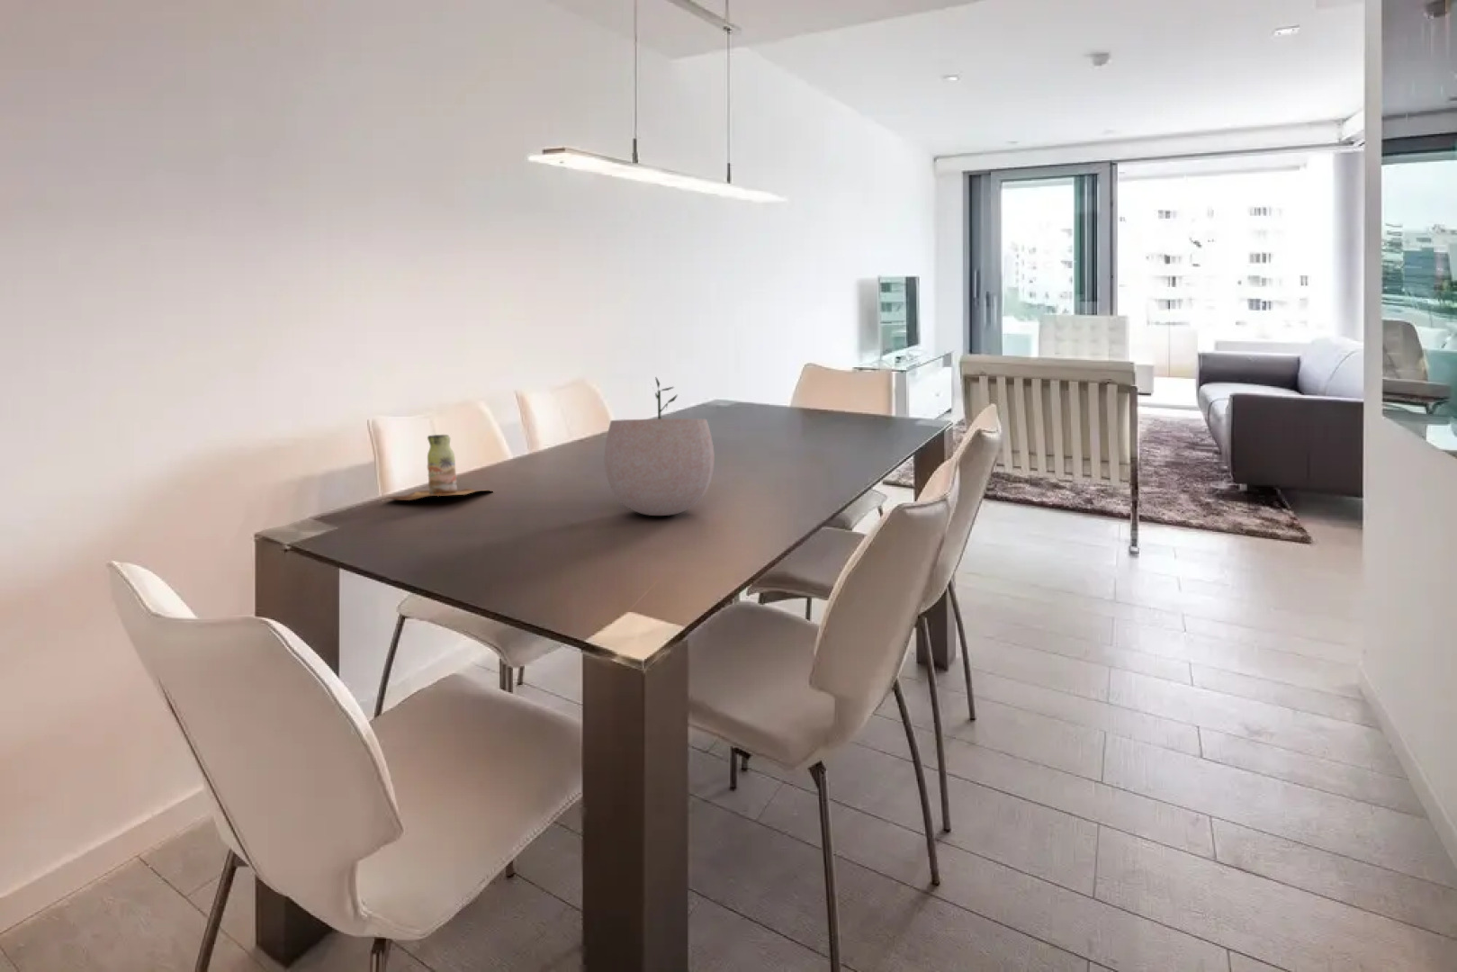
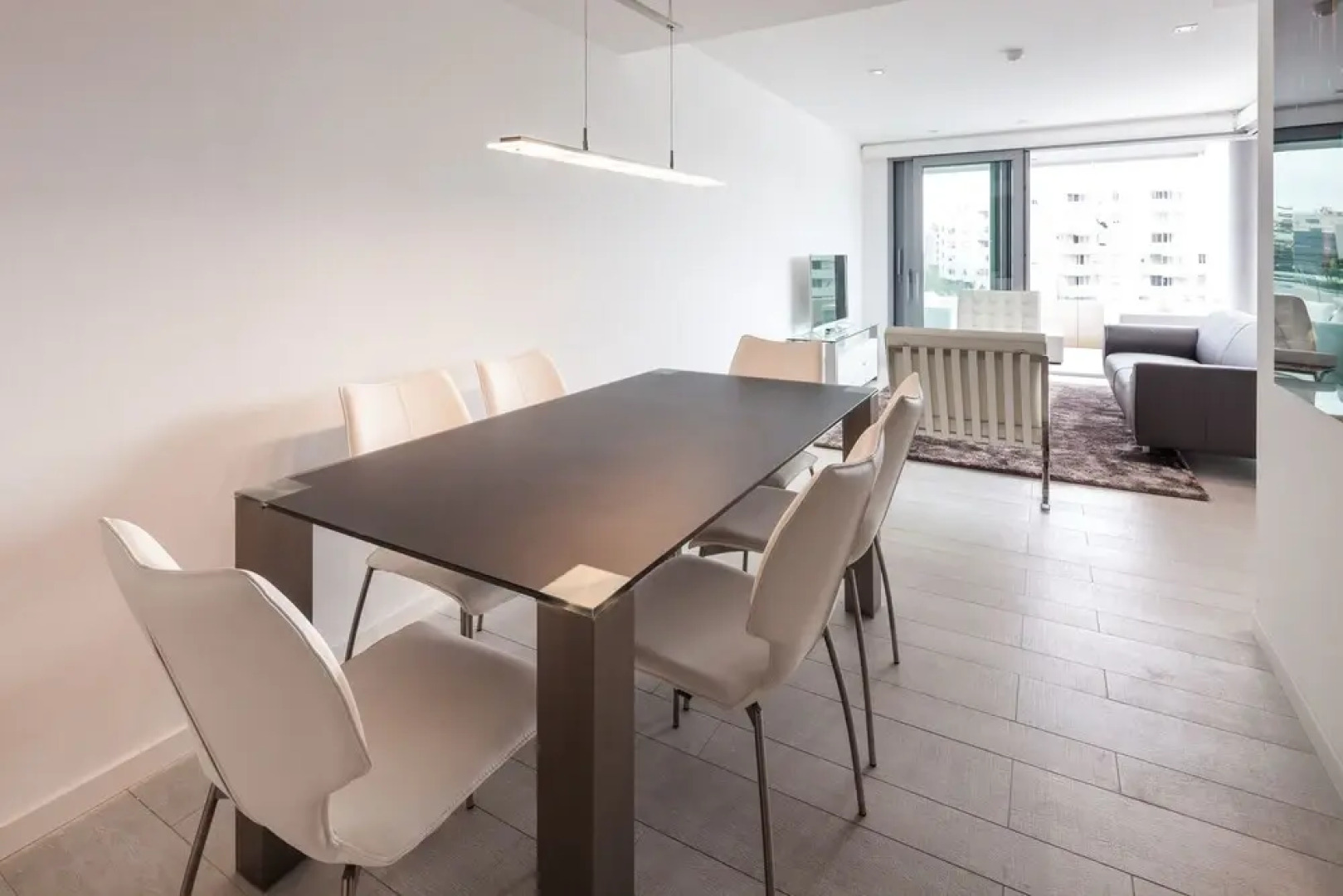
- plant pot (660, 446)
- bottle (440, 465)
